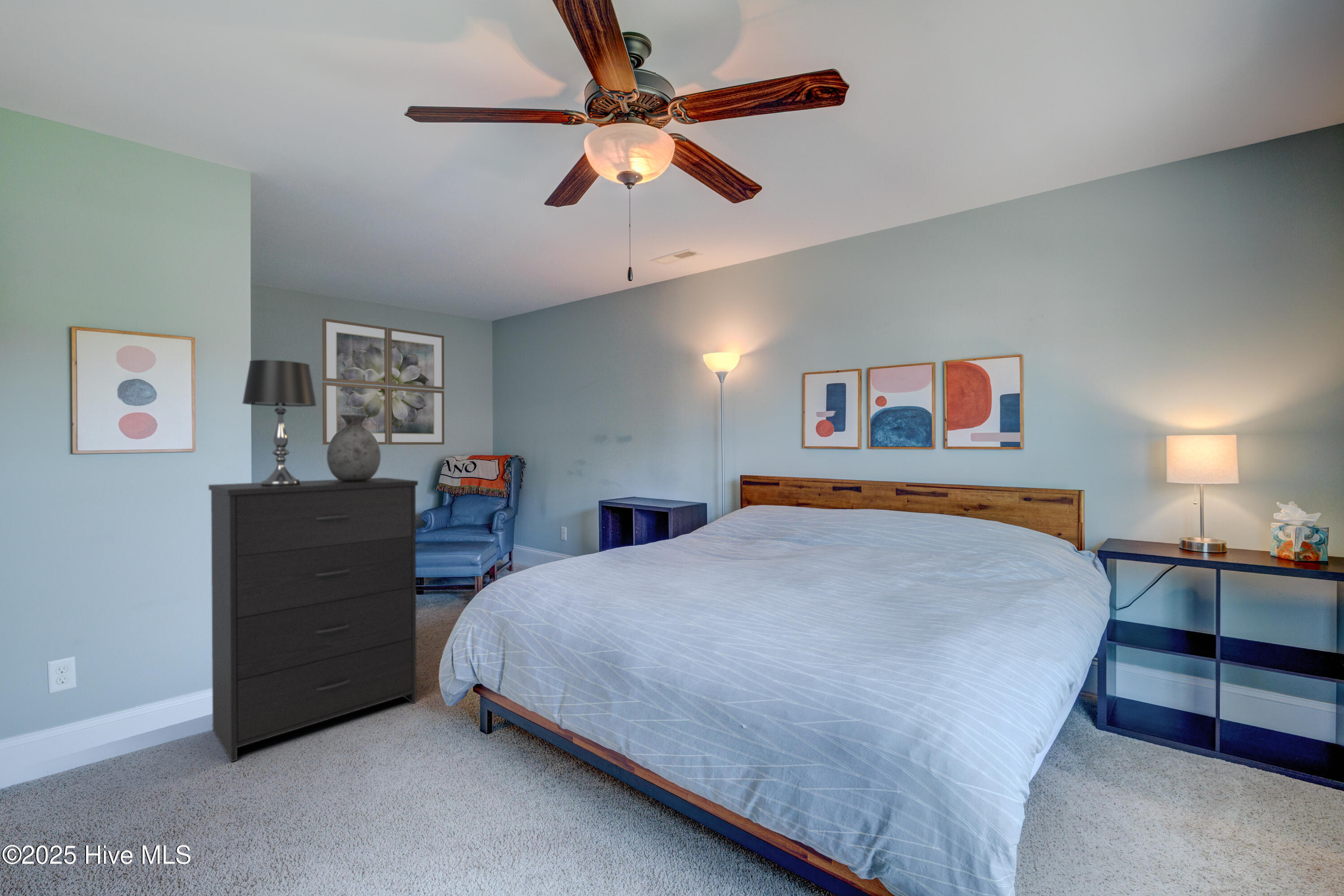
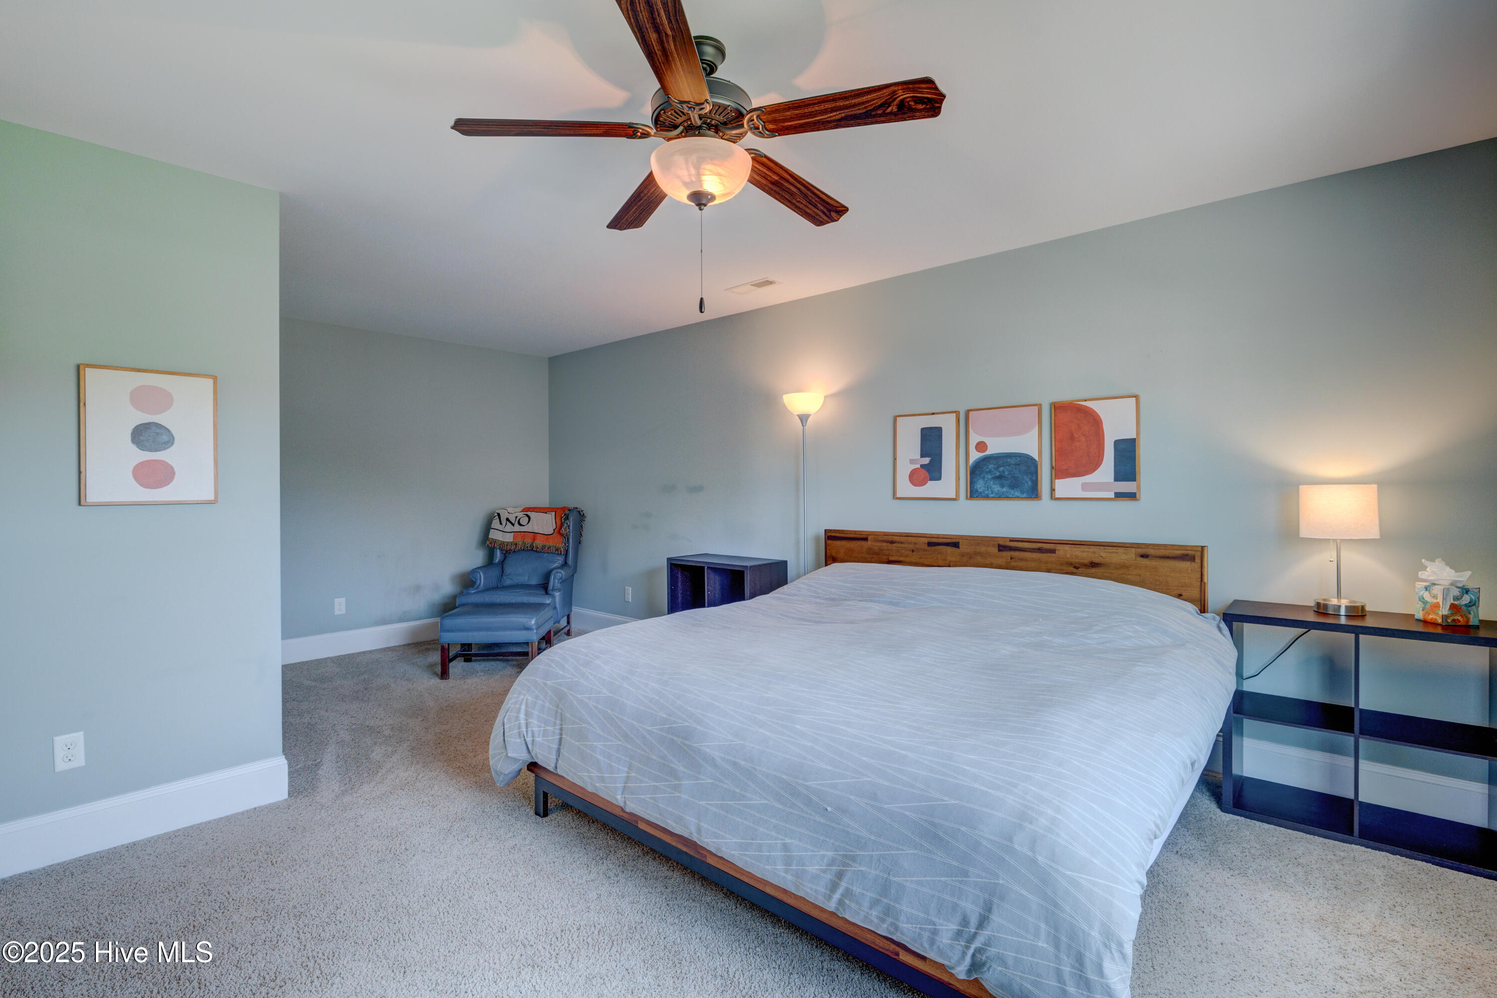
- vase (354, 448)
- dresser (319, 599)
- table lamp (280, 424)
- wall art (388, 385)
